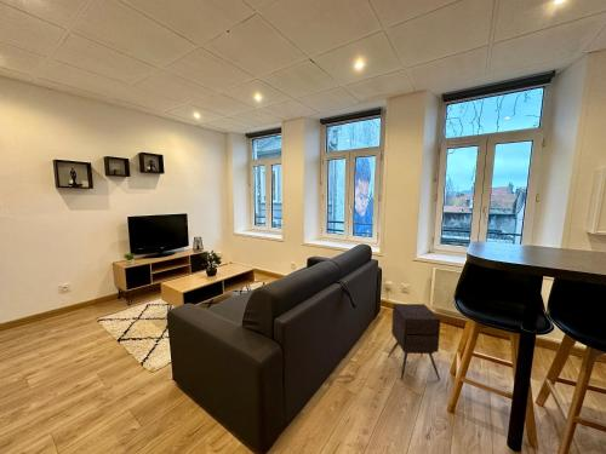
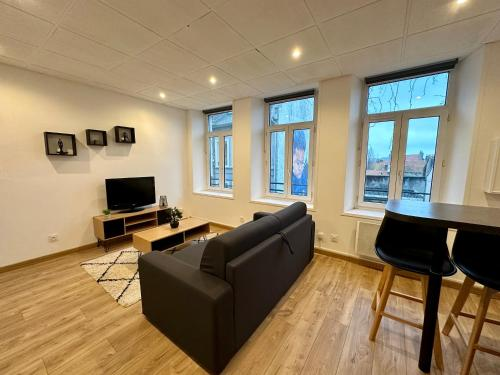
- side table (413, 339)
